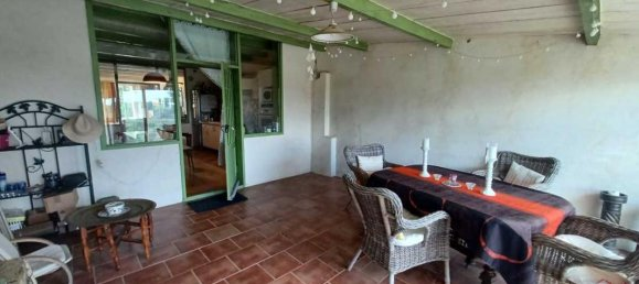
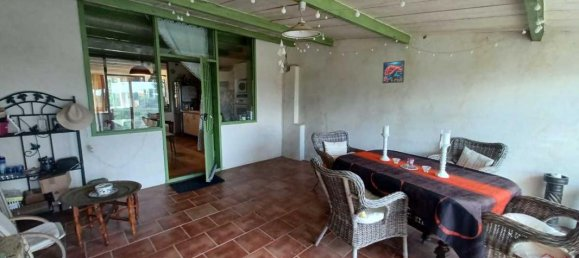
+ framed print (393, 72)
